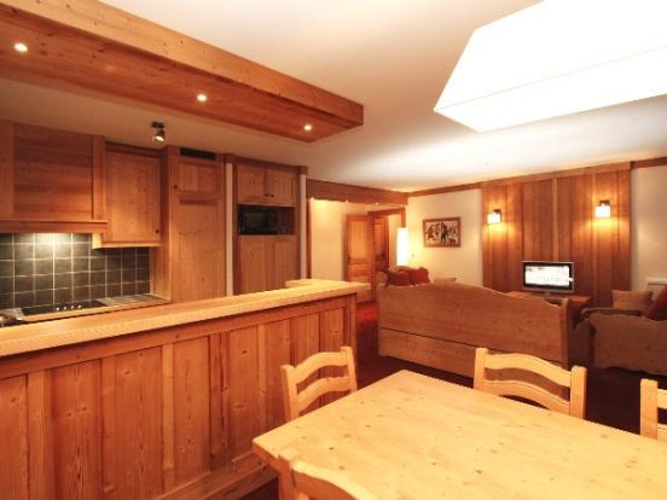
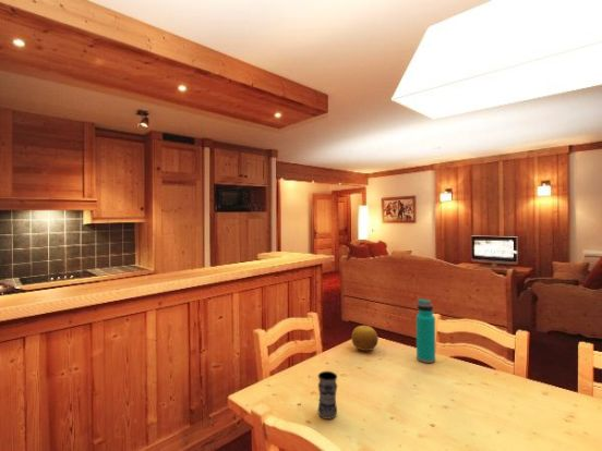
+ water bottle (425, 329)
+ jar (327, 394)
+ fruit (364, 338)
